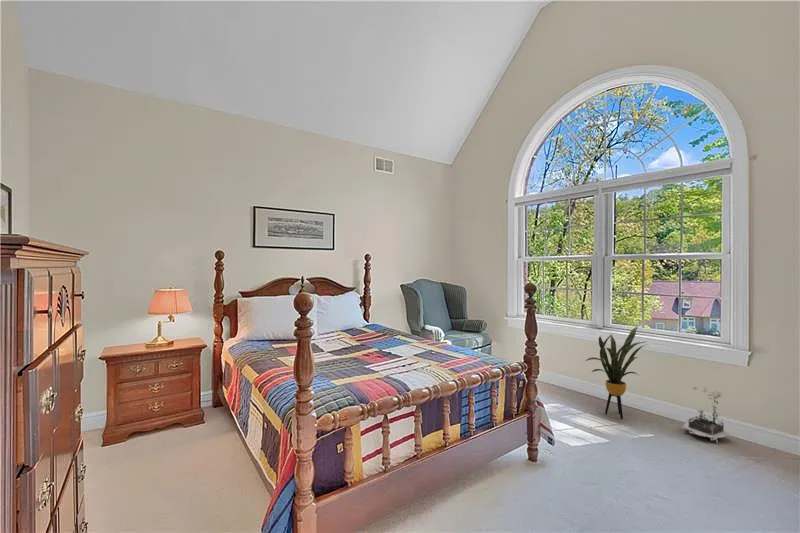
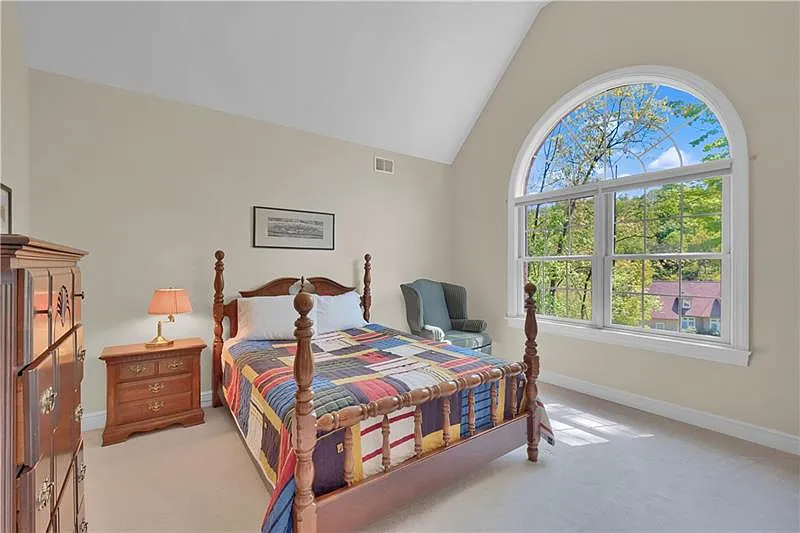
- potted plant (703, 411)
- house plant (621, 372)
